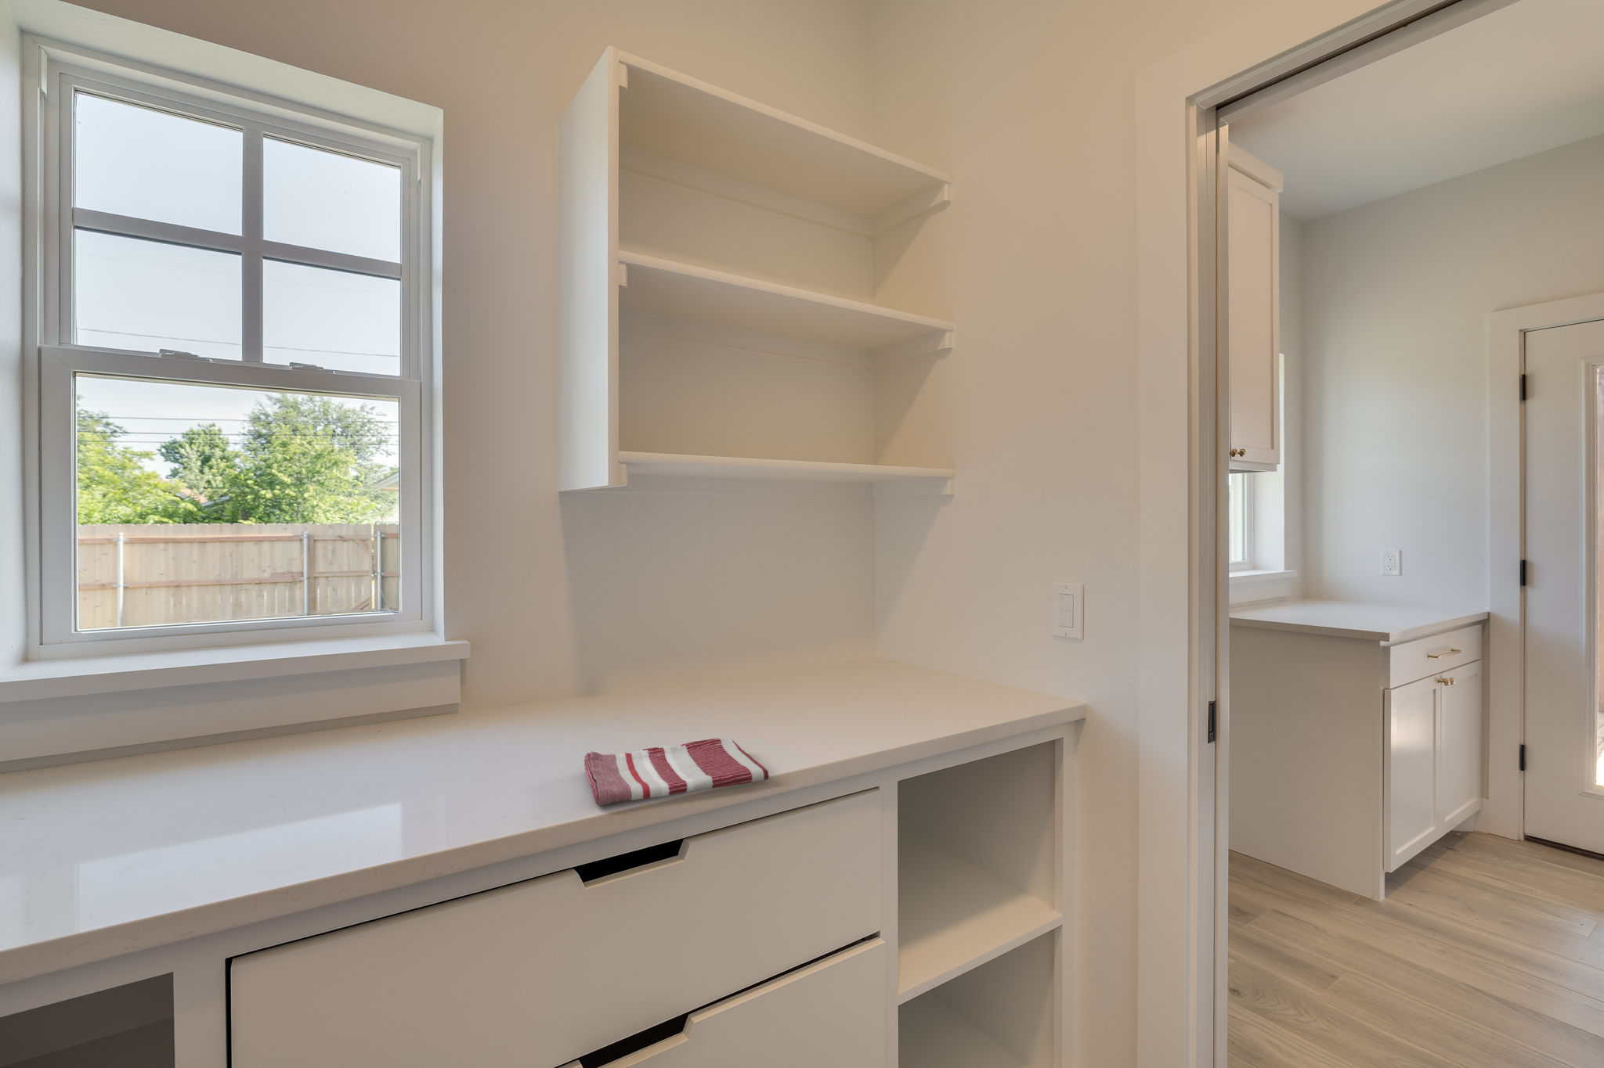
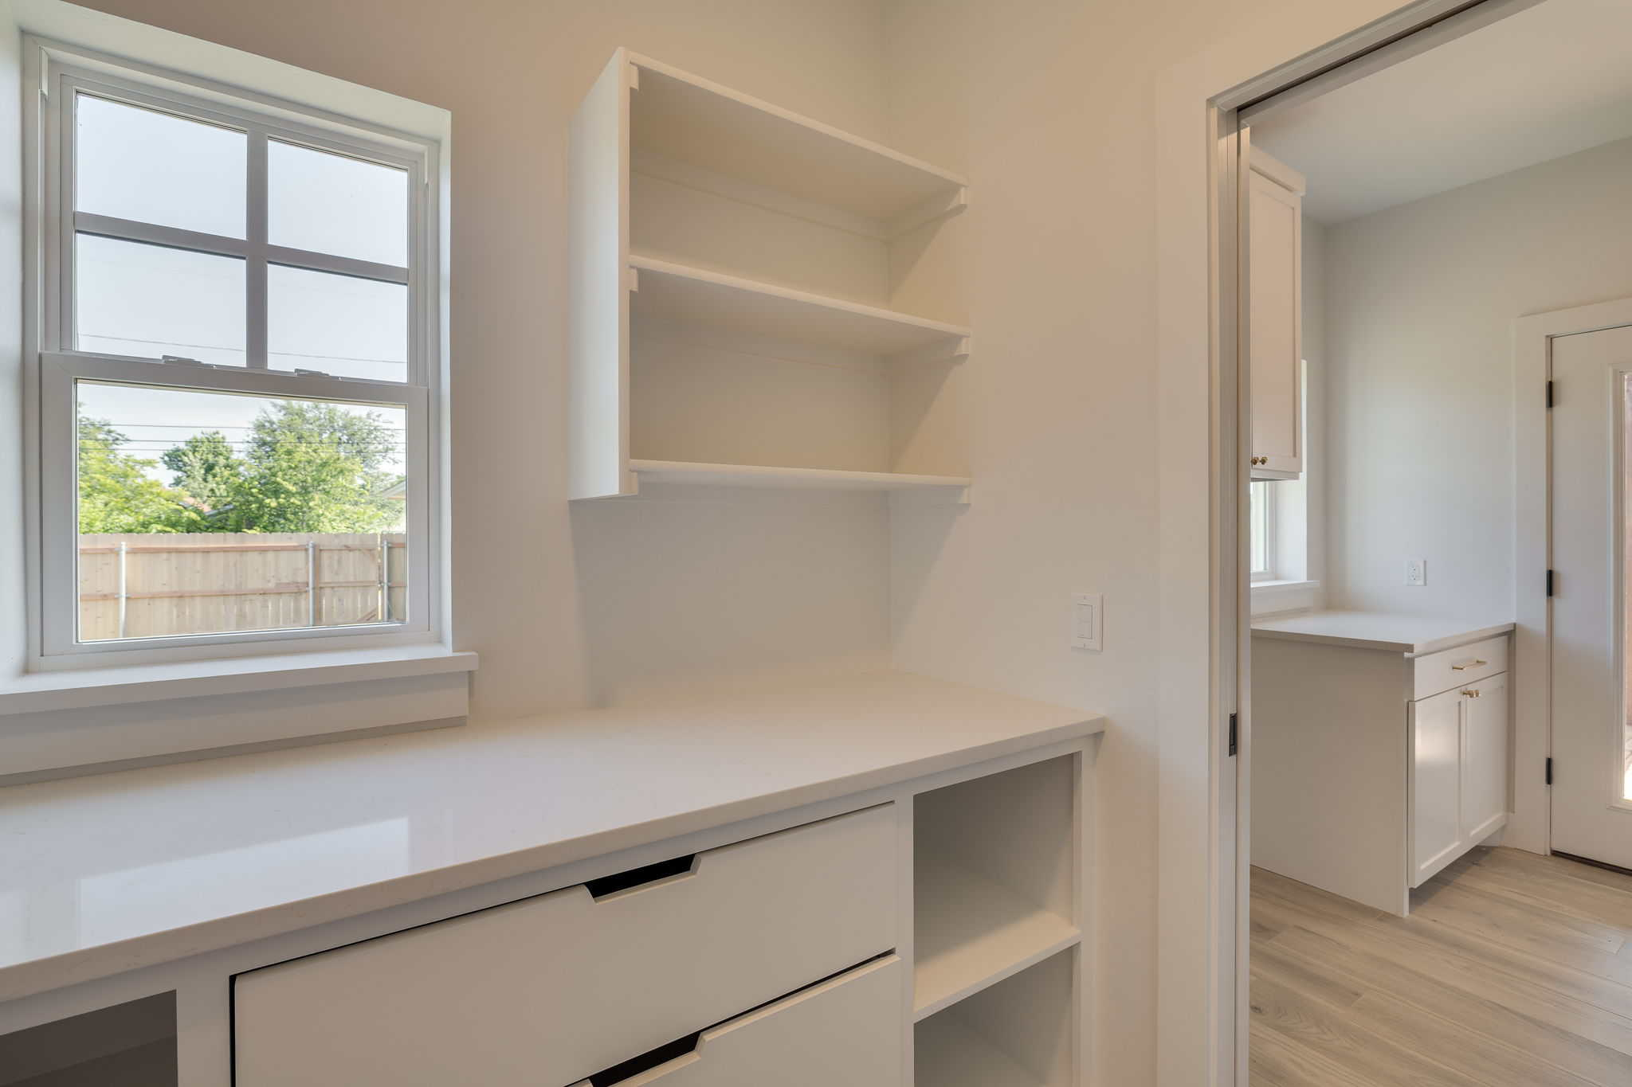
- dish towel (673, 766)
